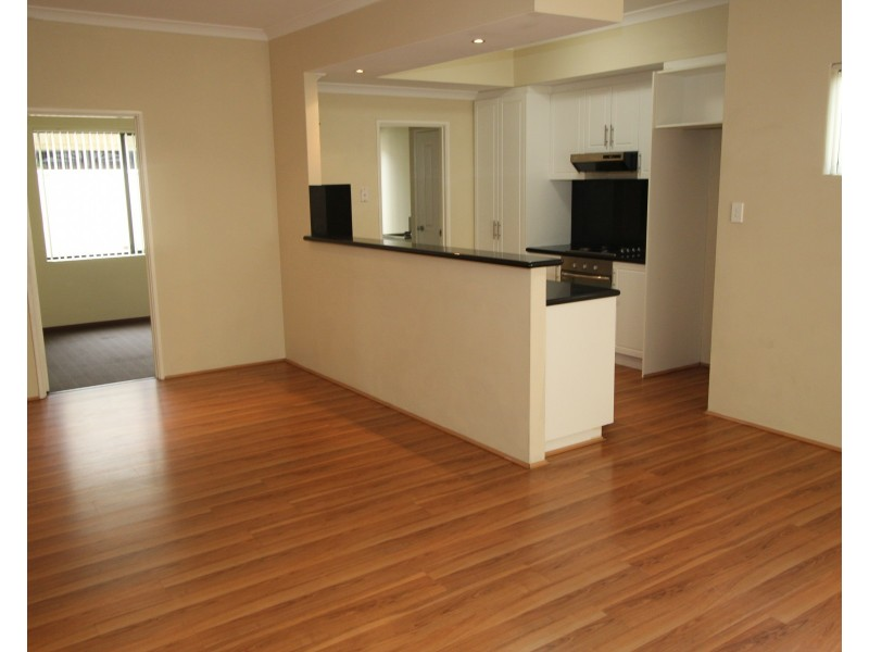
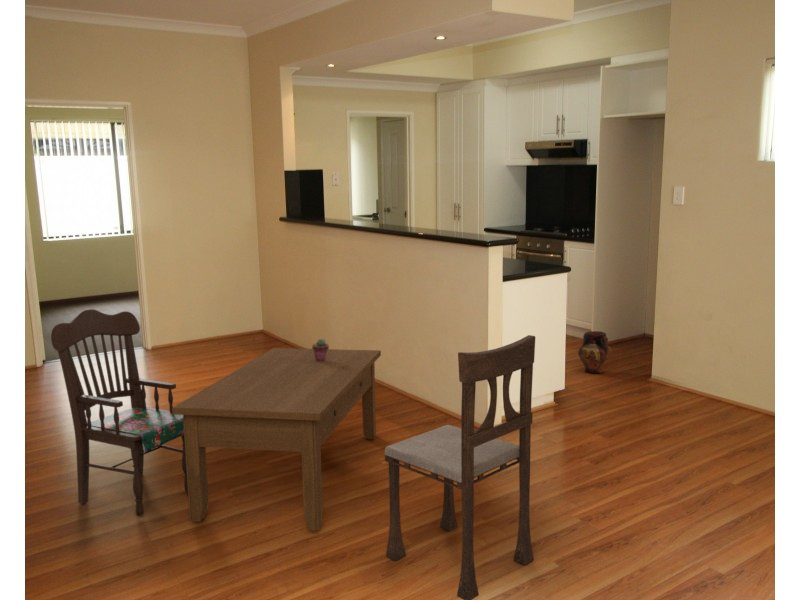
+ potted succulent (320, 349)
+ coffee table (294, 424)
+ vase (594, 352)
+ dining chair (458, 450)
+ dining chair (131, 405)
